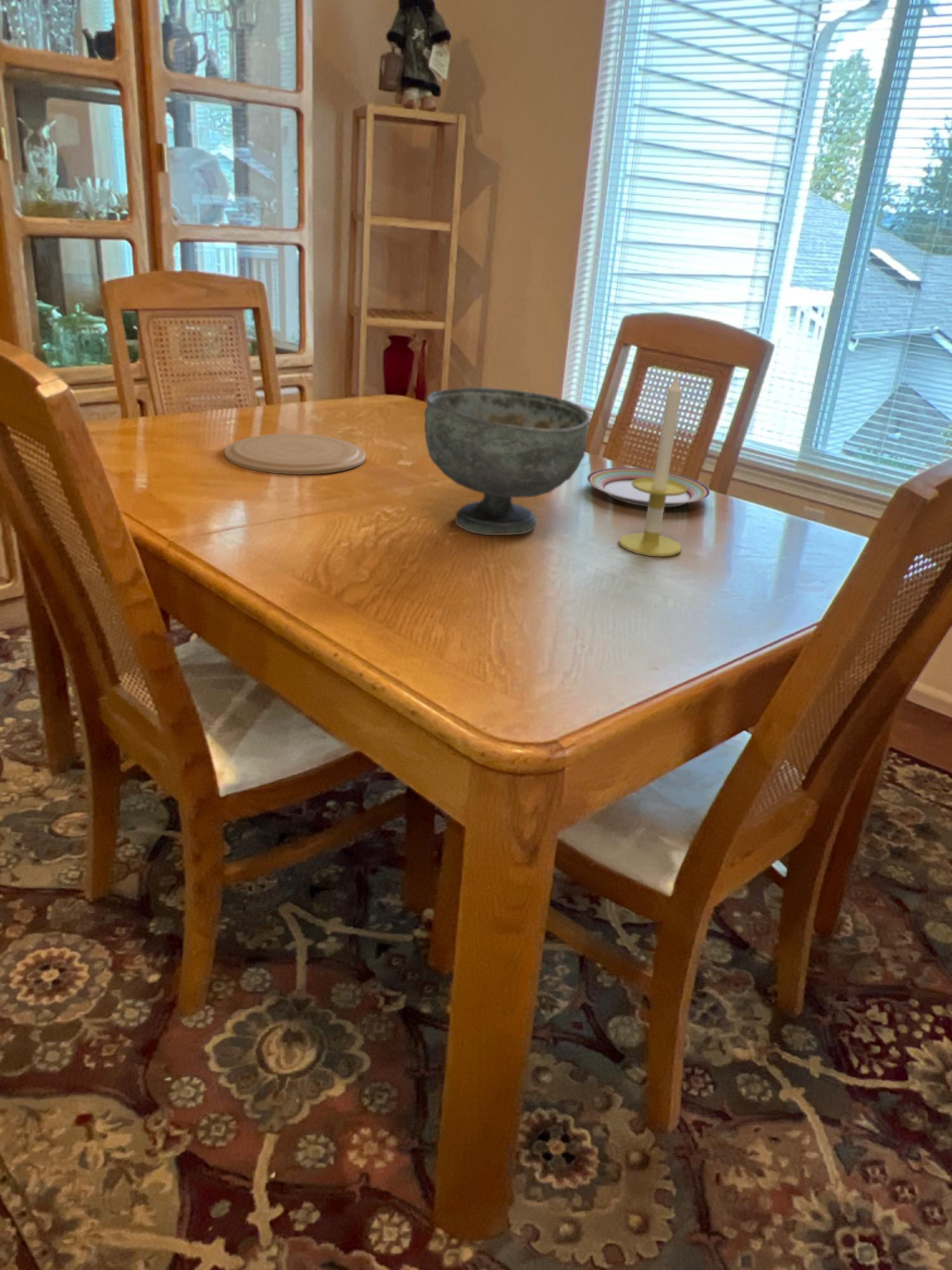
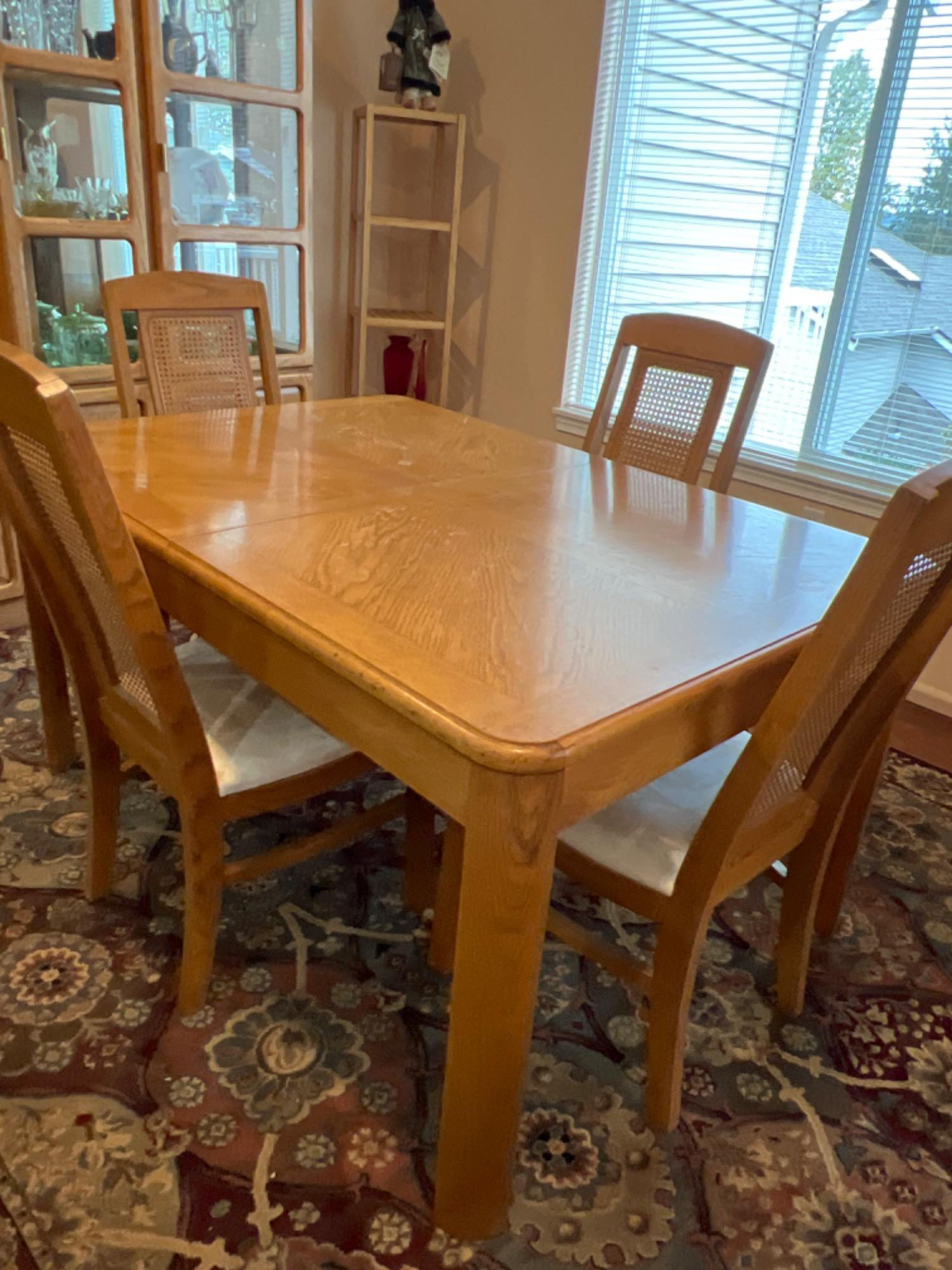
- plate (647, 493)
- decorative bowl (503, 464)
- plate (296, 451)
- candle (663, 462)
